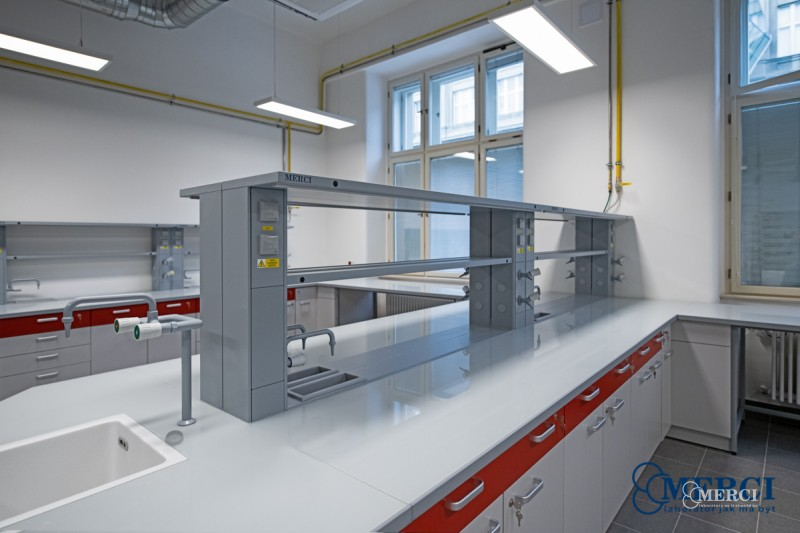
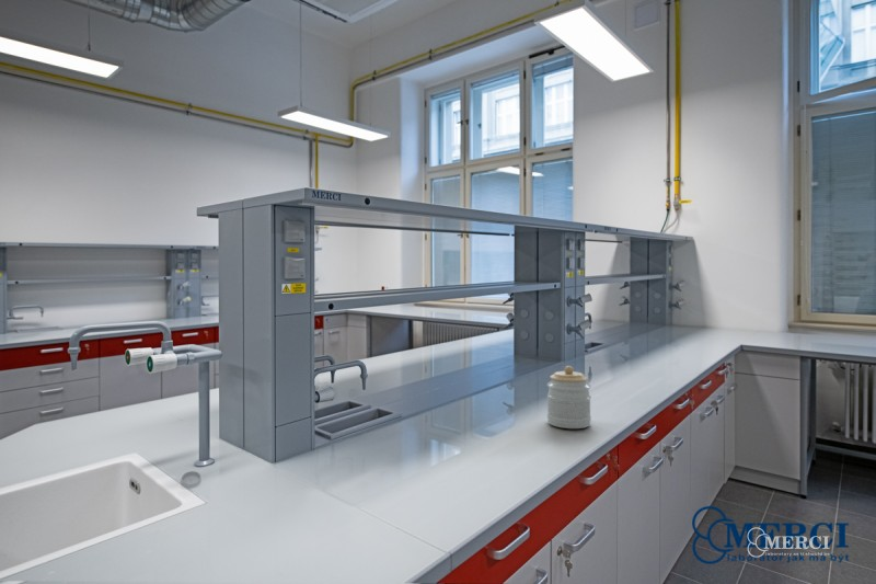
+ jar (568, 394)
